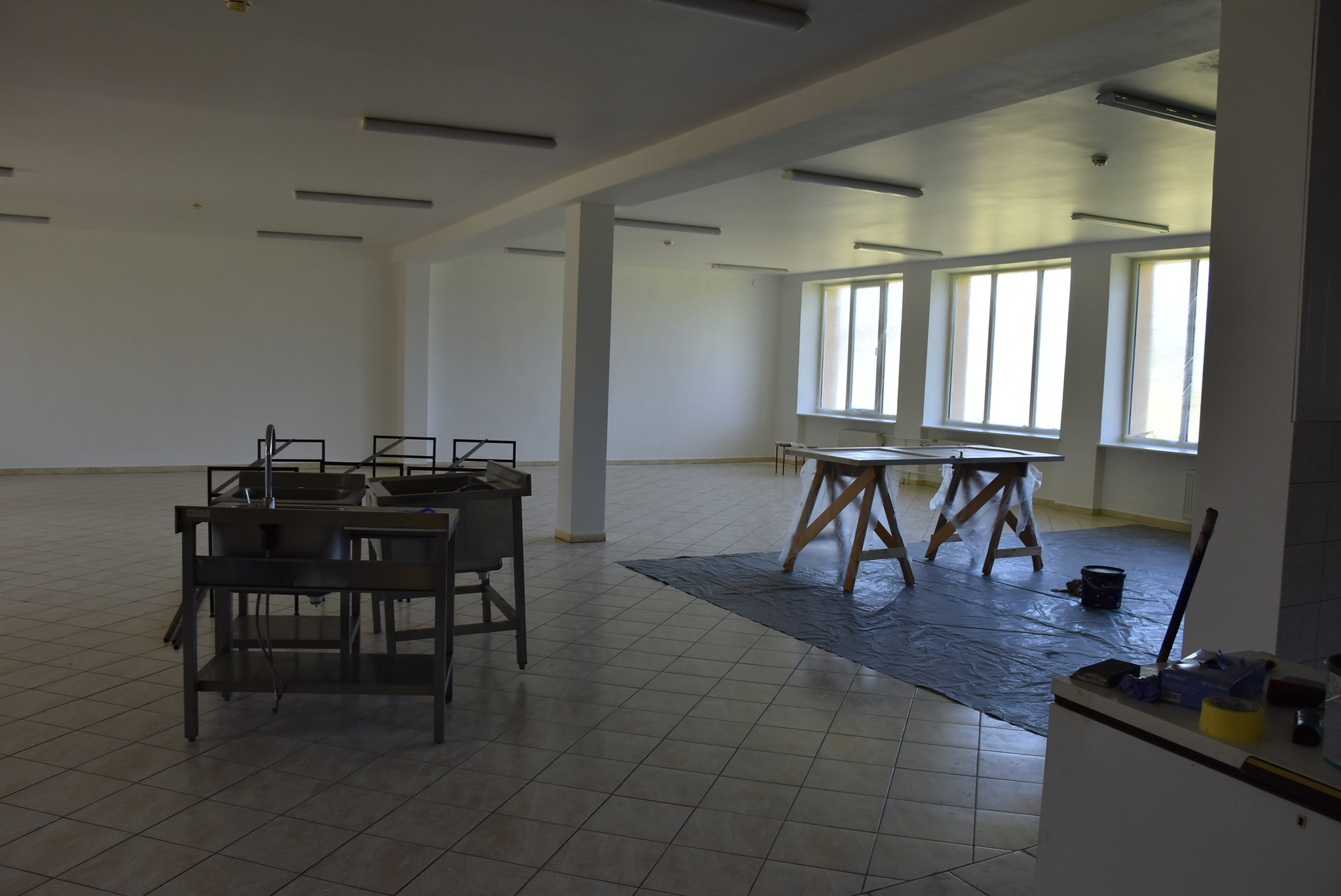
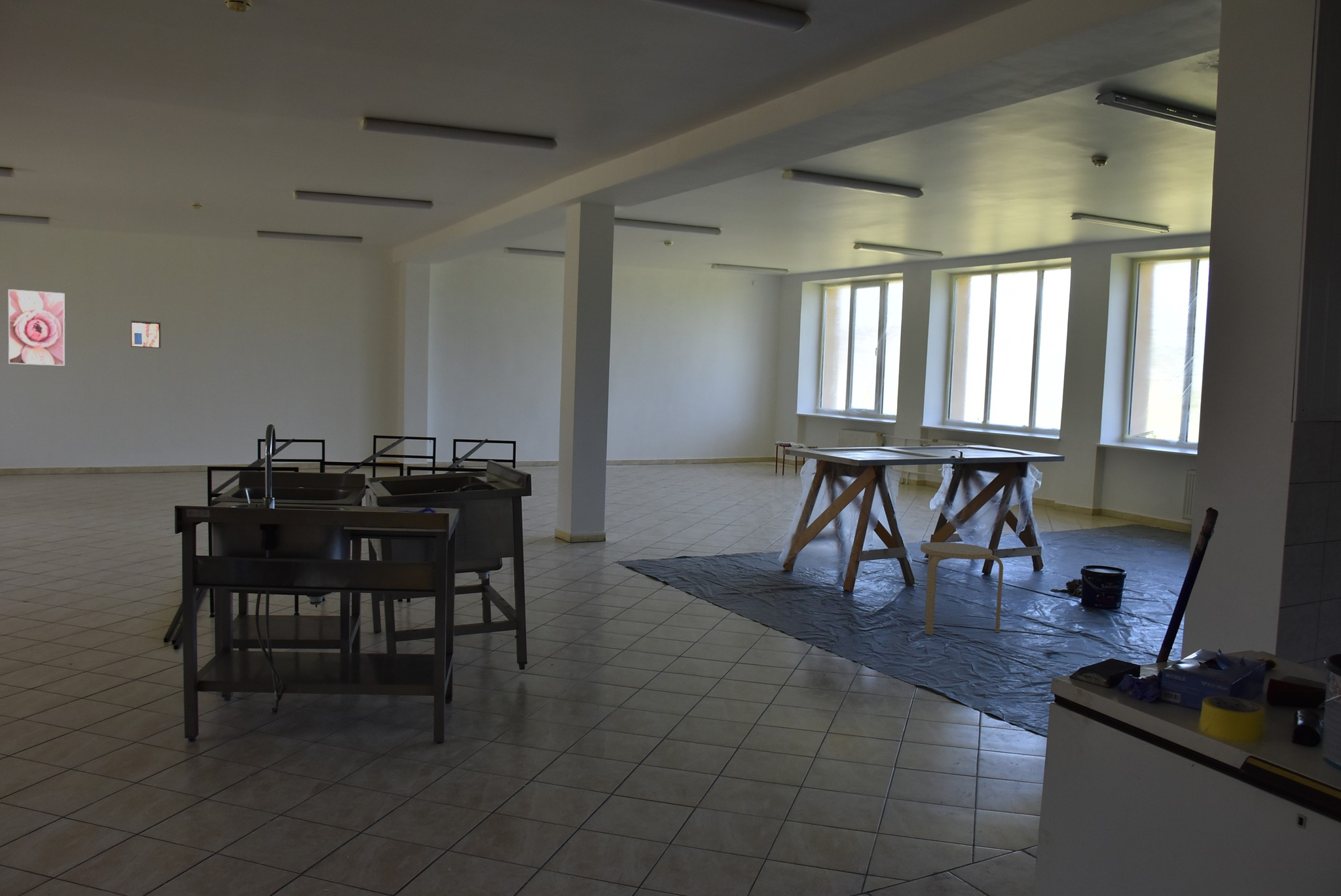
+ stool (936, 582)
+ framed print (37, 328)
+ wall art (146, 334)
